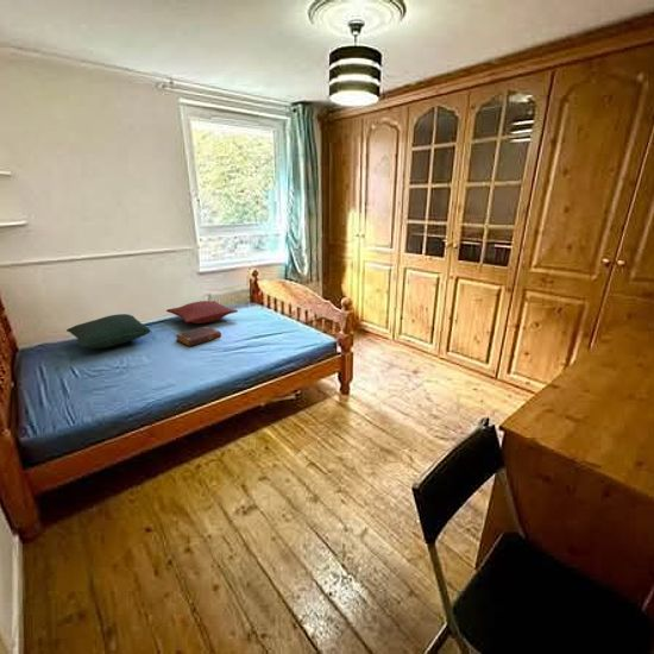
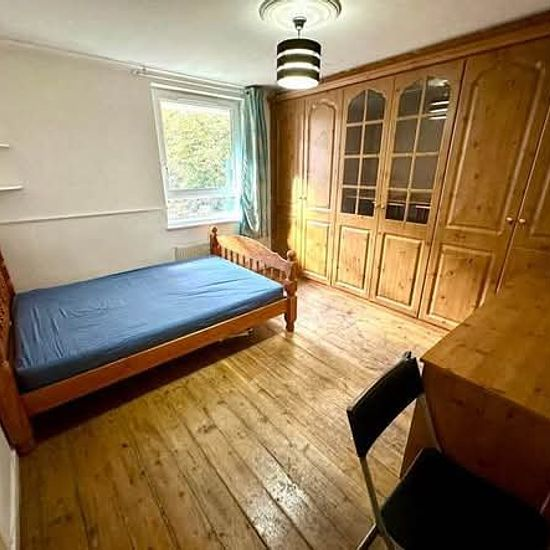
- book (199, 335)
- pillow (108, 331)
- pillow (201, 312)
